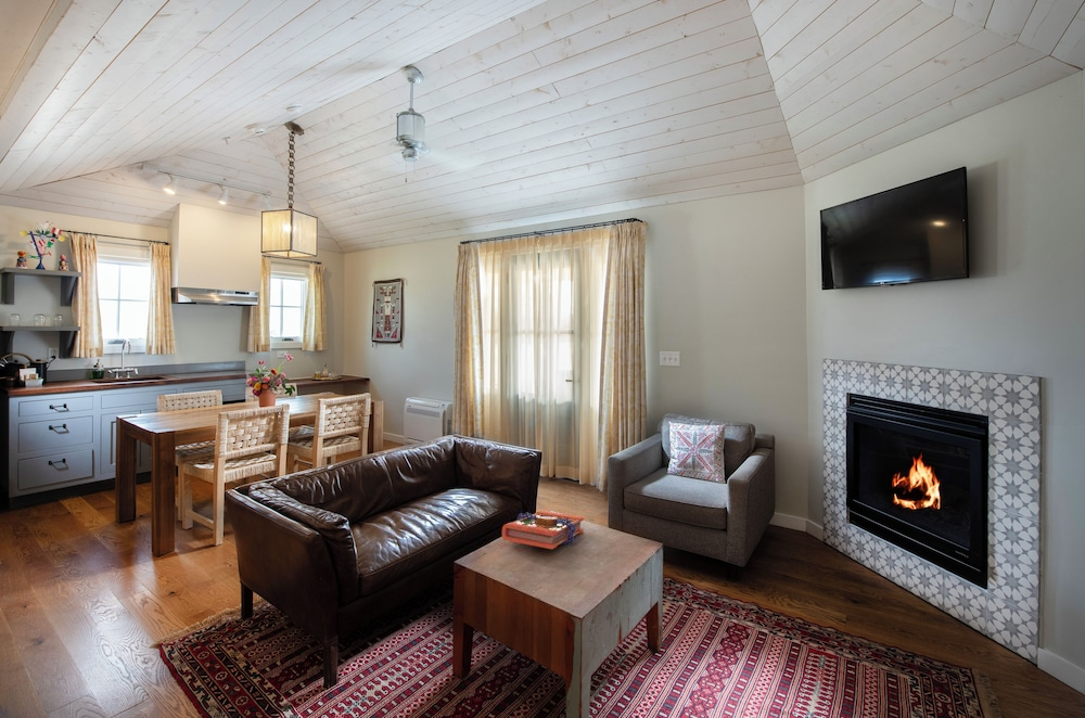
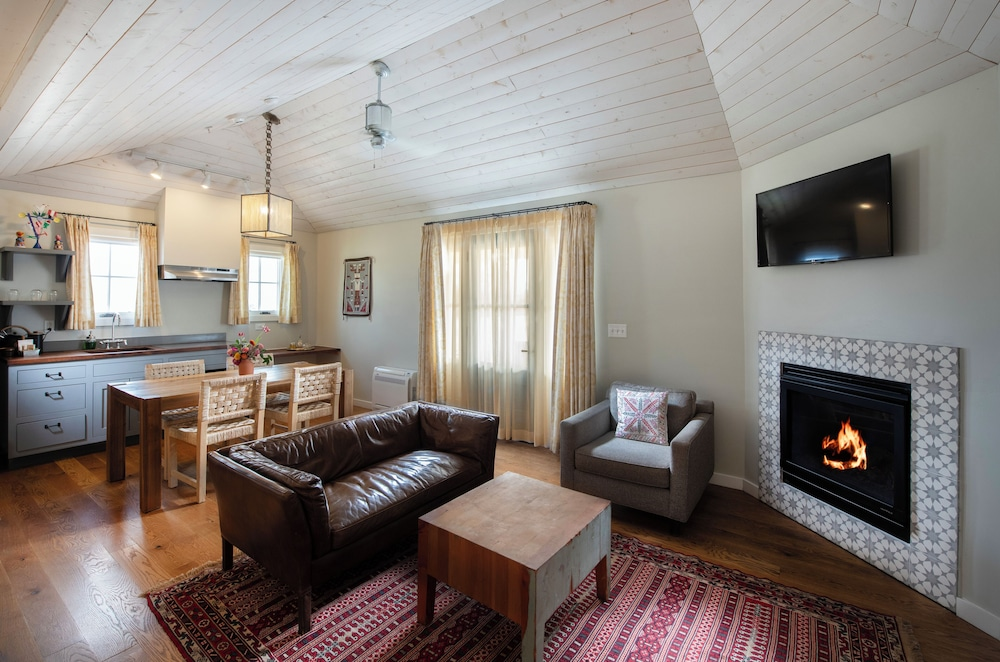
- book (545, 527)
